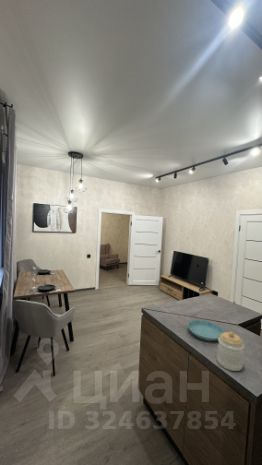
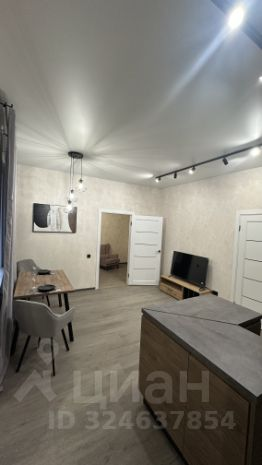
- jar (230, 347)
- saucer (205, 330)
